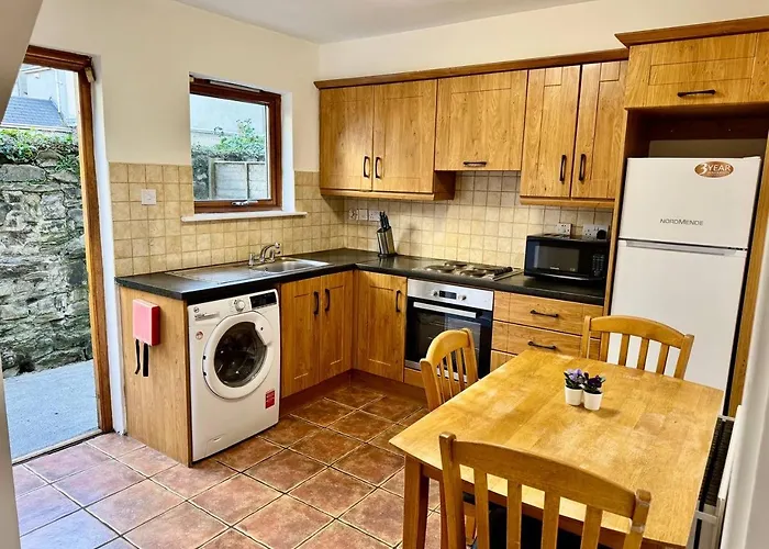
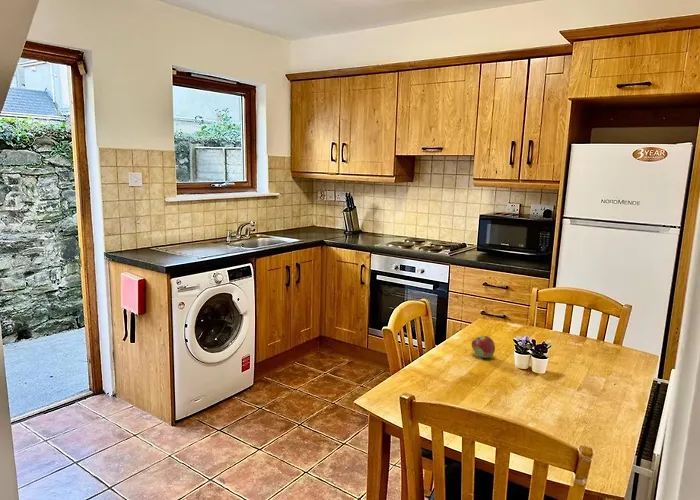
+ fruit (483, 346)
